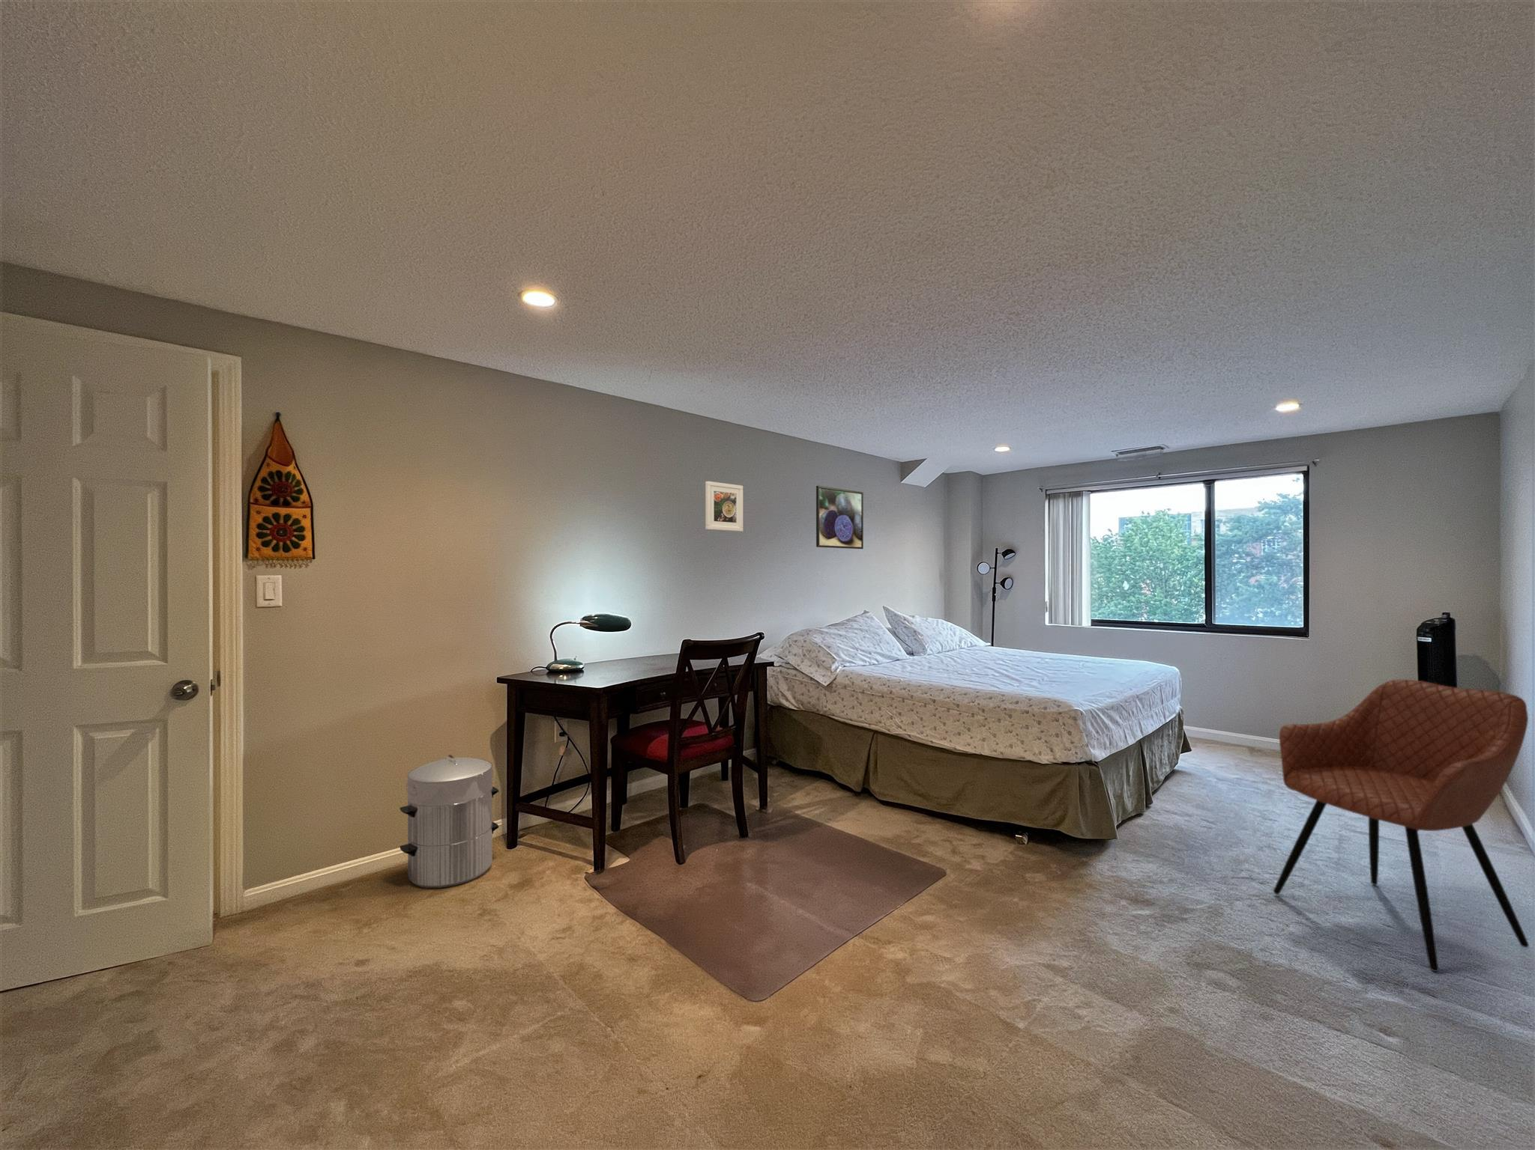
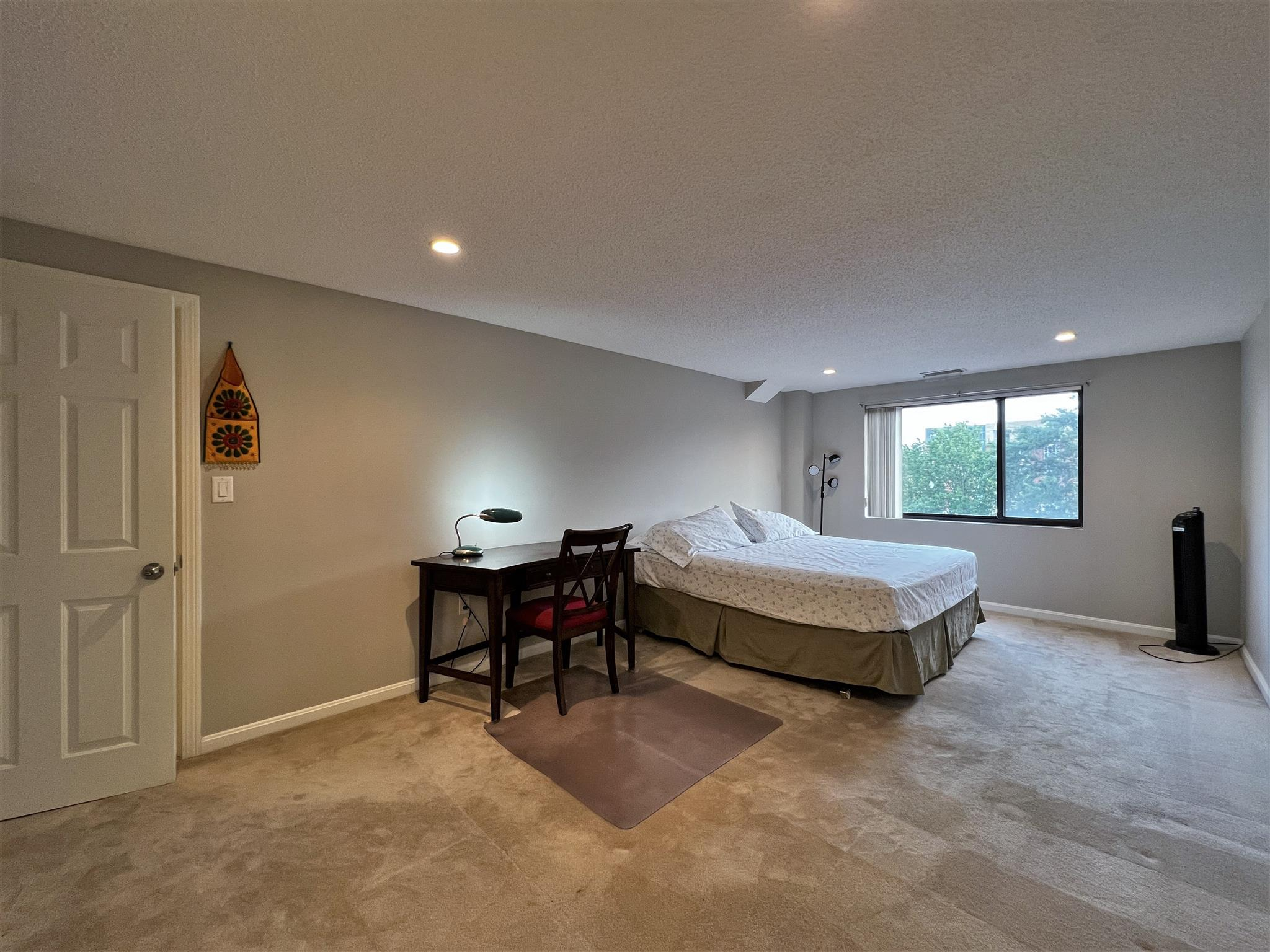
- armchair (1398, 805)
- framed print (724, 507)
- waste bin (451, 813)
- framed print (840, 518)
